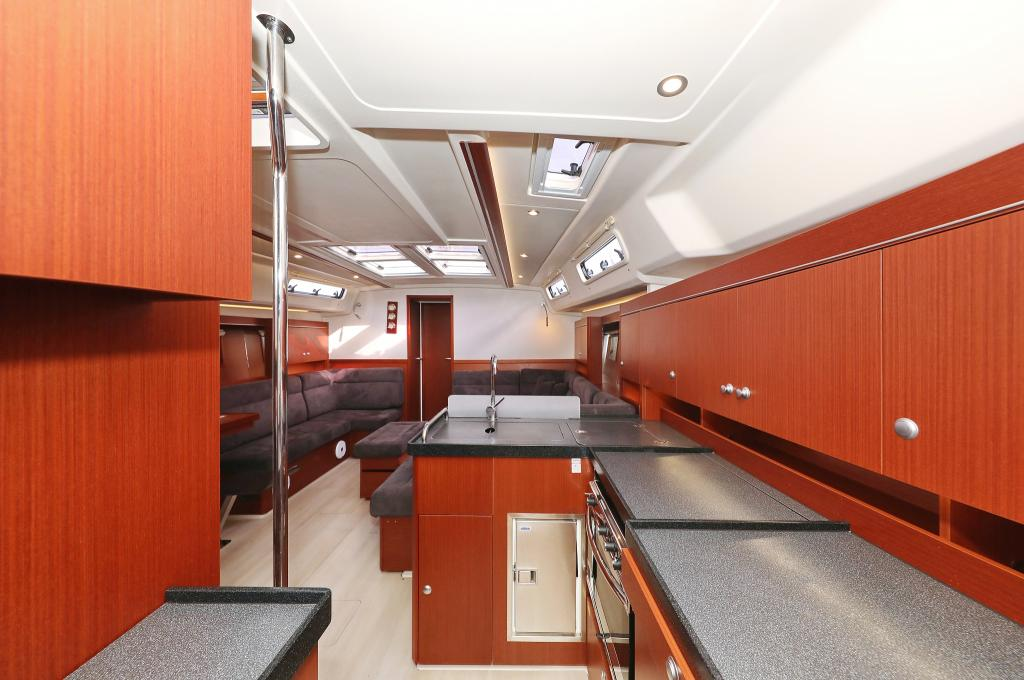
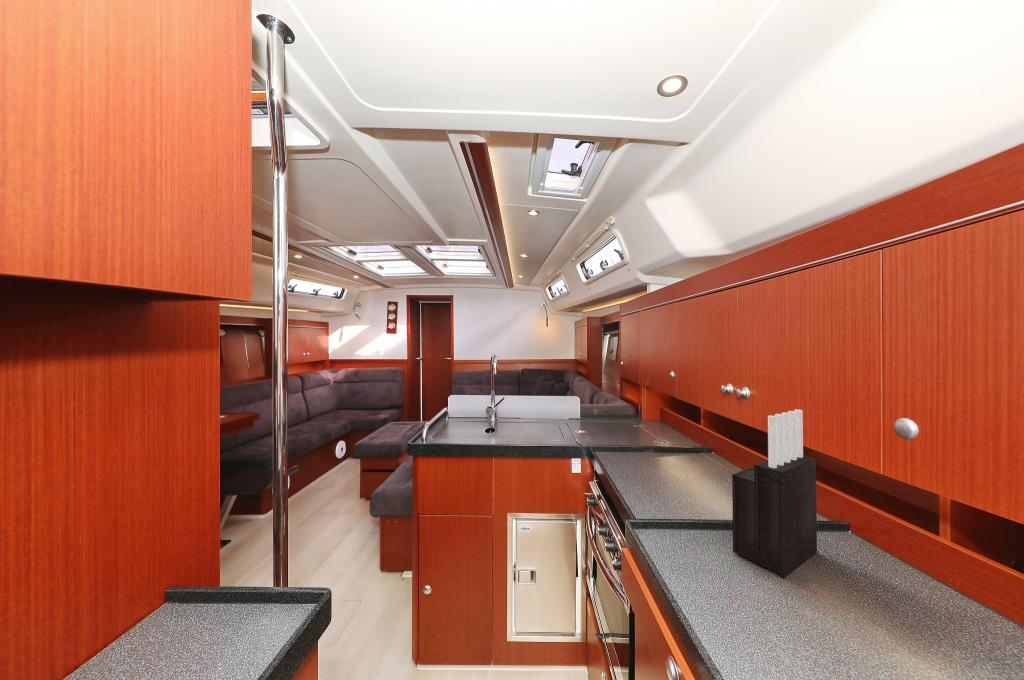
+ knife block (768, 480)
